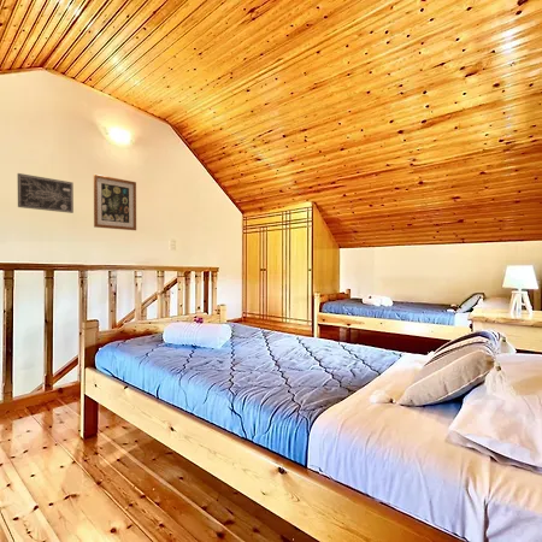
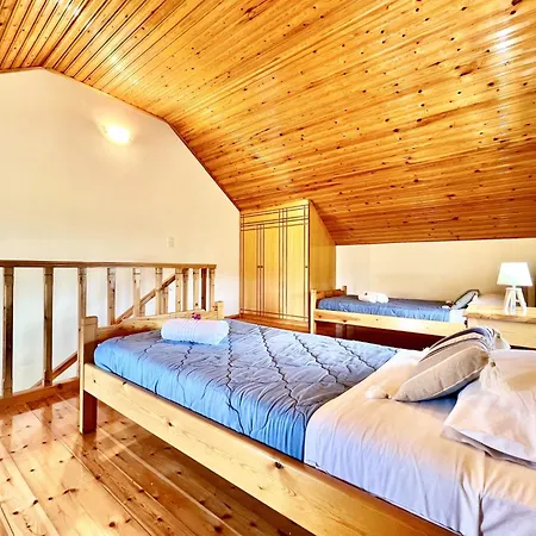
- wall art (116, 204)
- wall art (46, 194)
